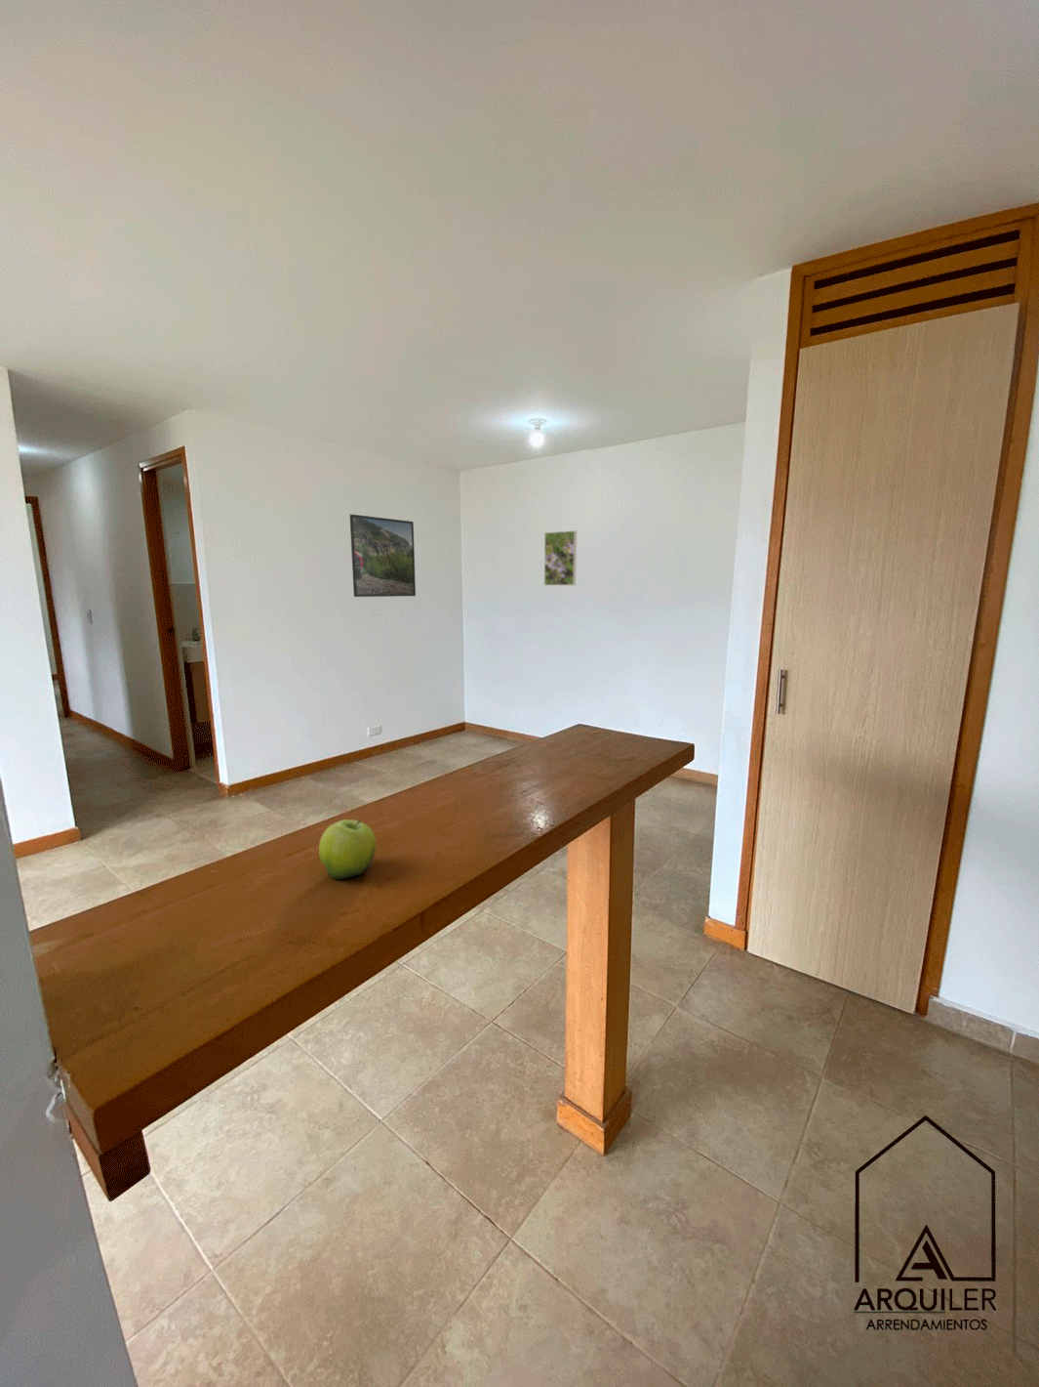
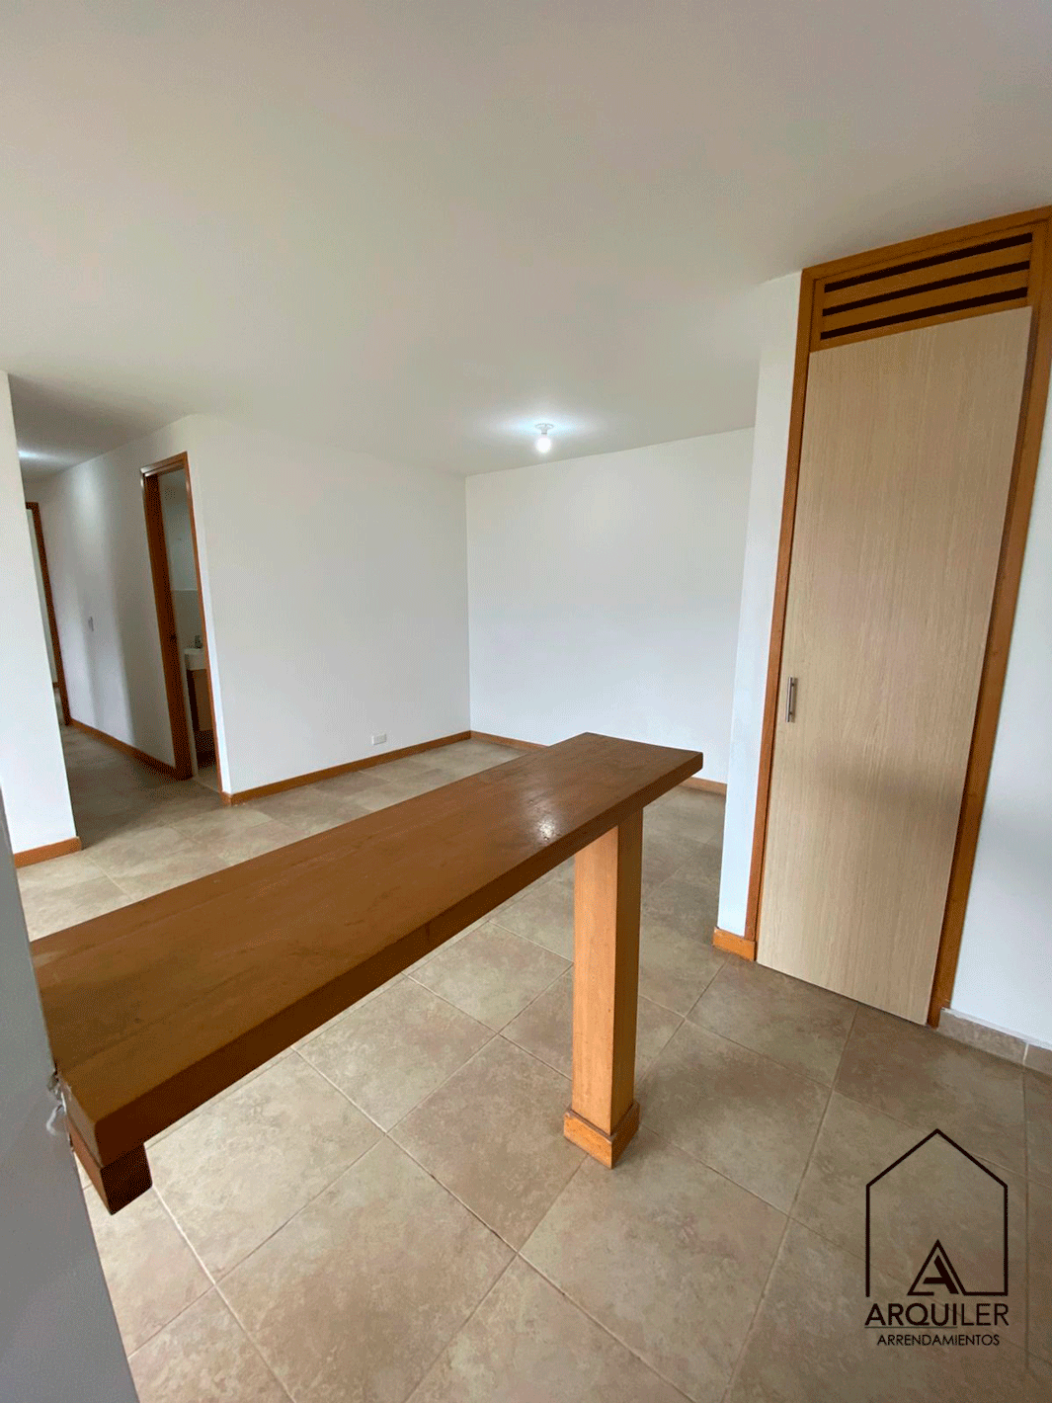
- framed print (560, 559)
- fruit (347, 846)
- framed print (384, 558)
